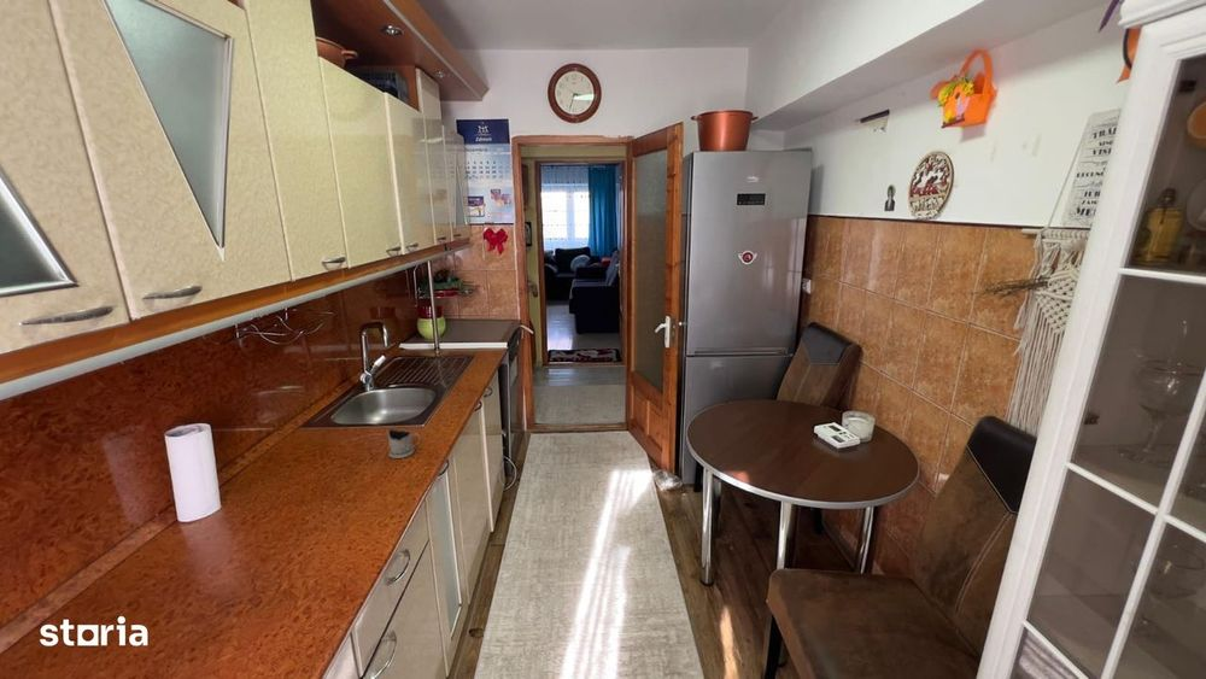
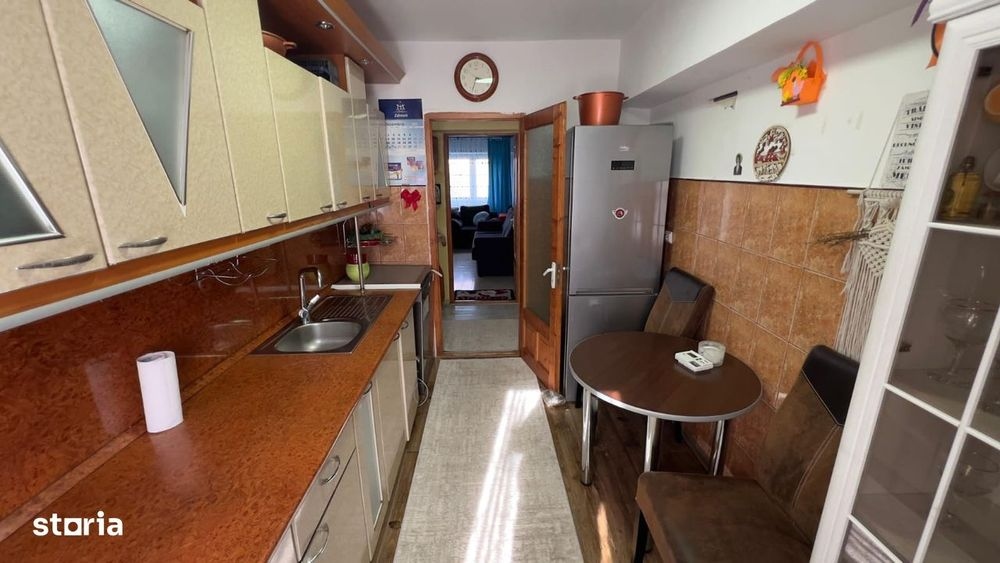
- tea glass holder (404, 441)
